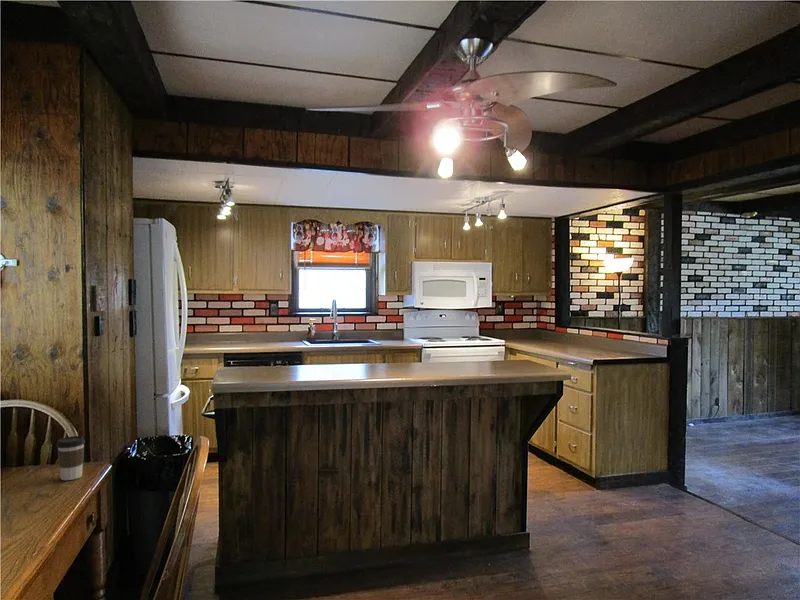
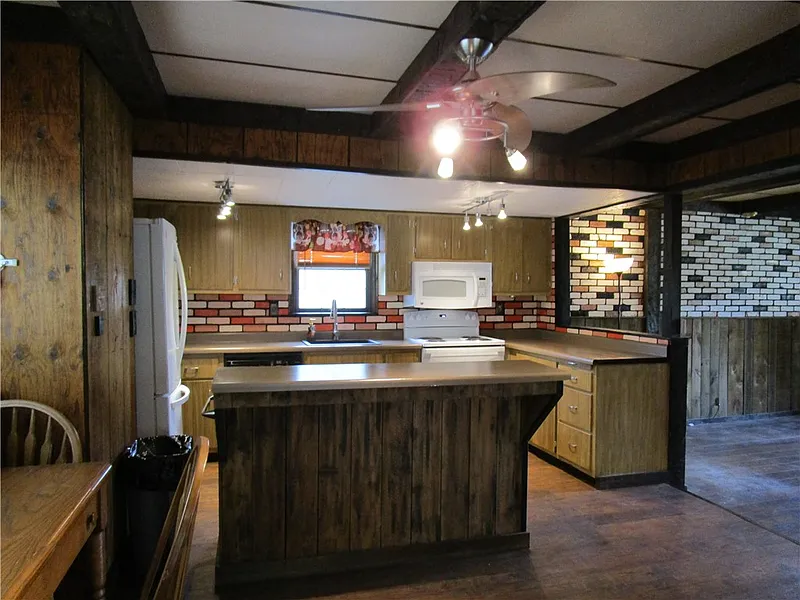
- coffee cup (71, 458)
